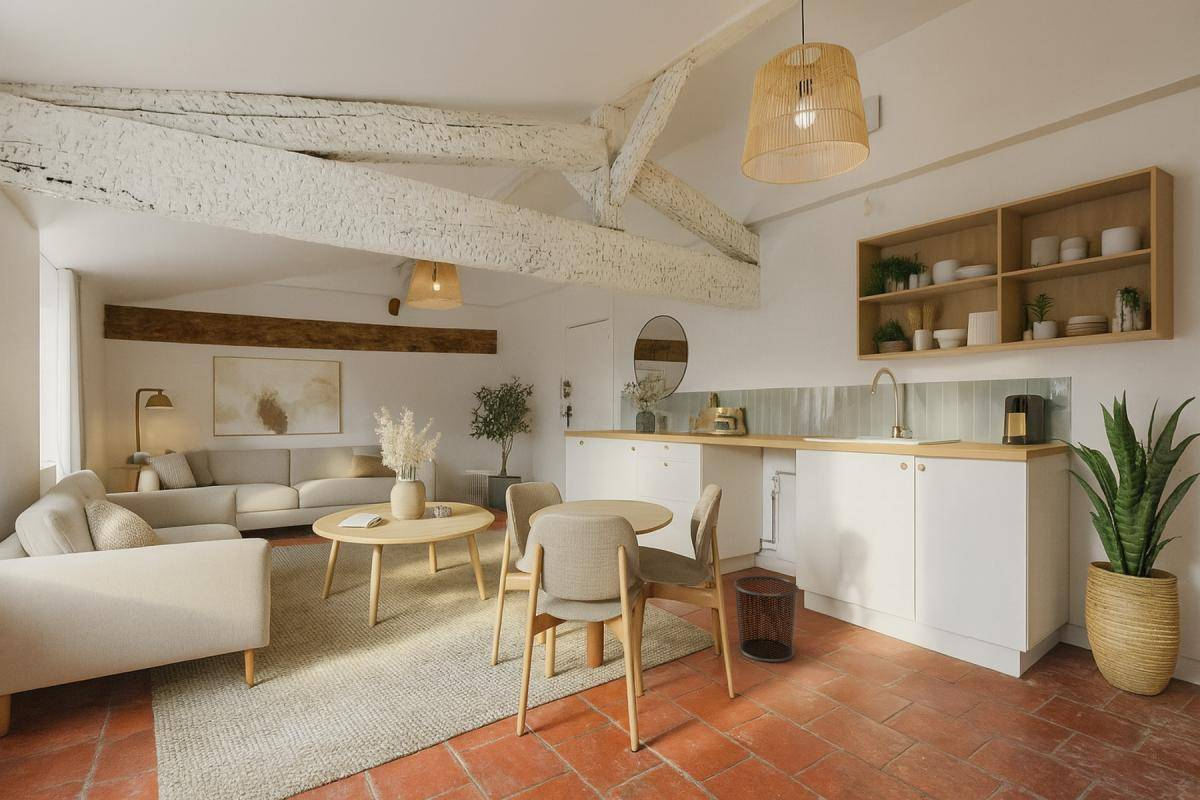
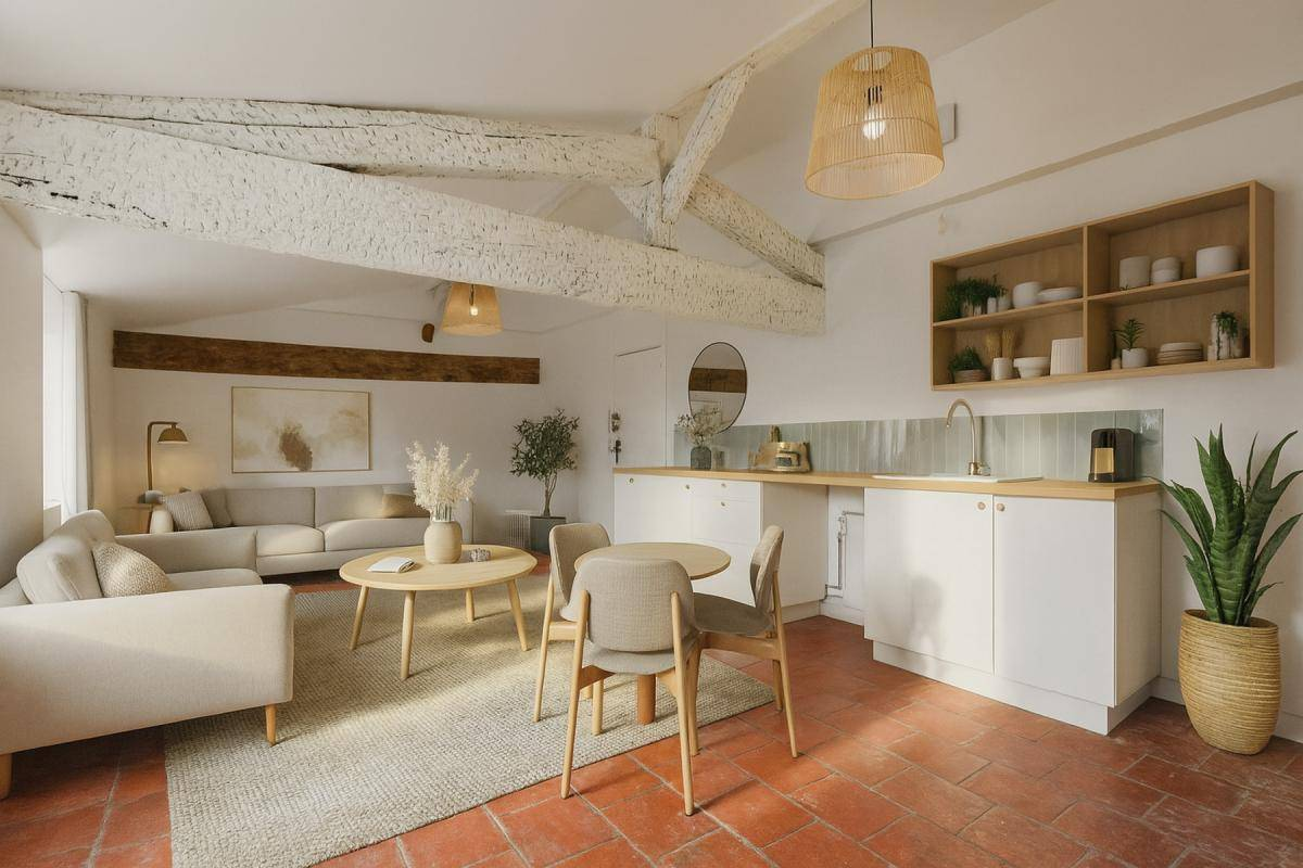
- waste bin (766, 617)
